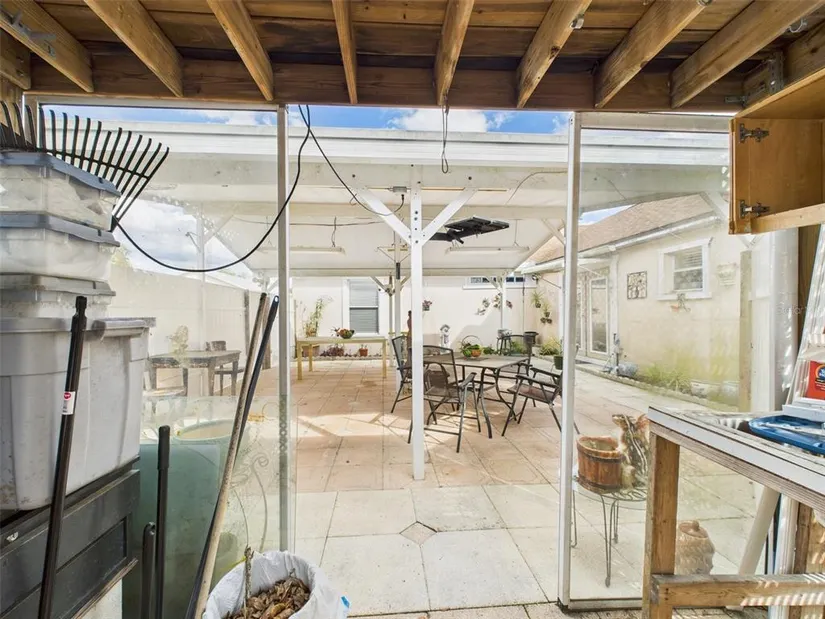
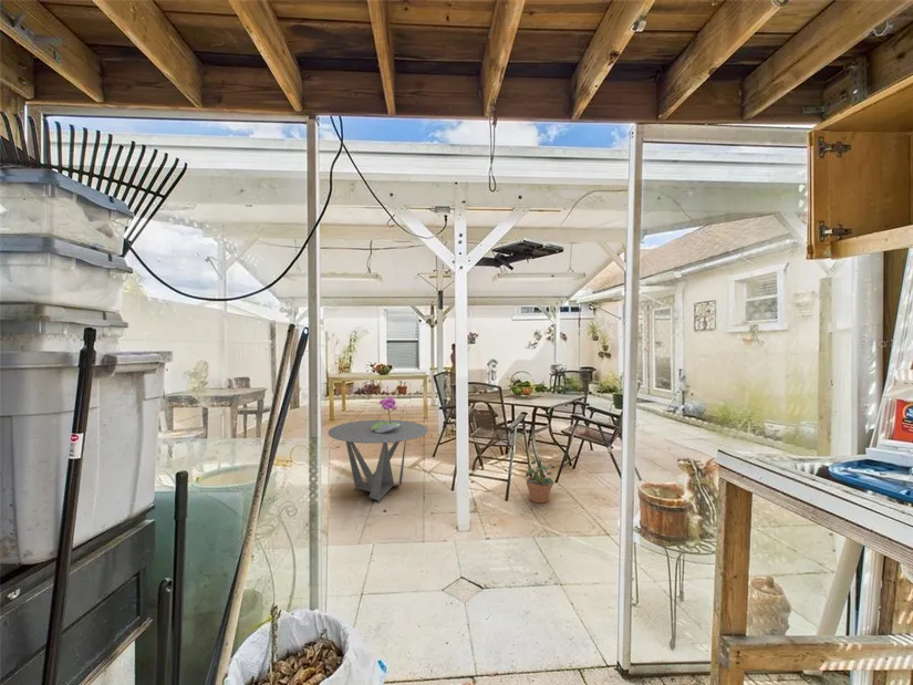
+ potted flower (384, 412)
+ coffee table (378, 460)
+ potted plant (538, 482)
